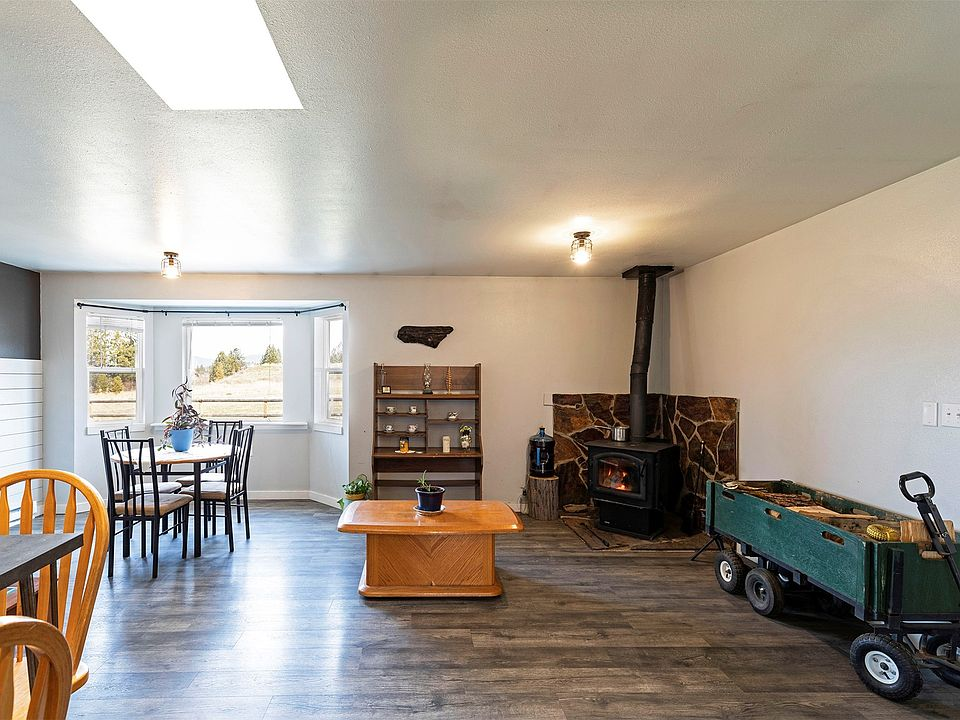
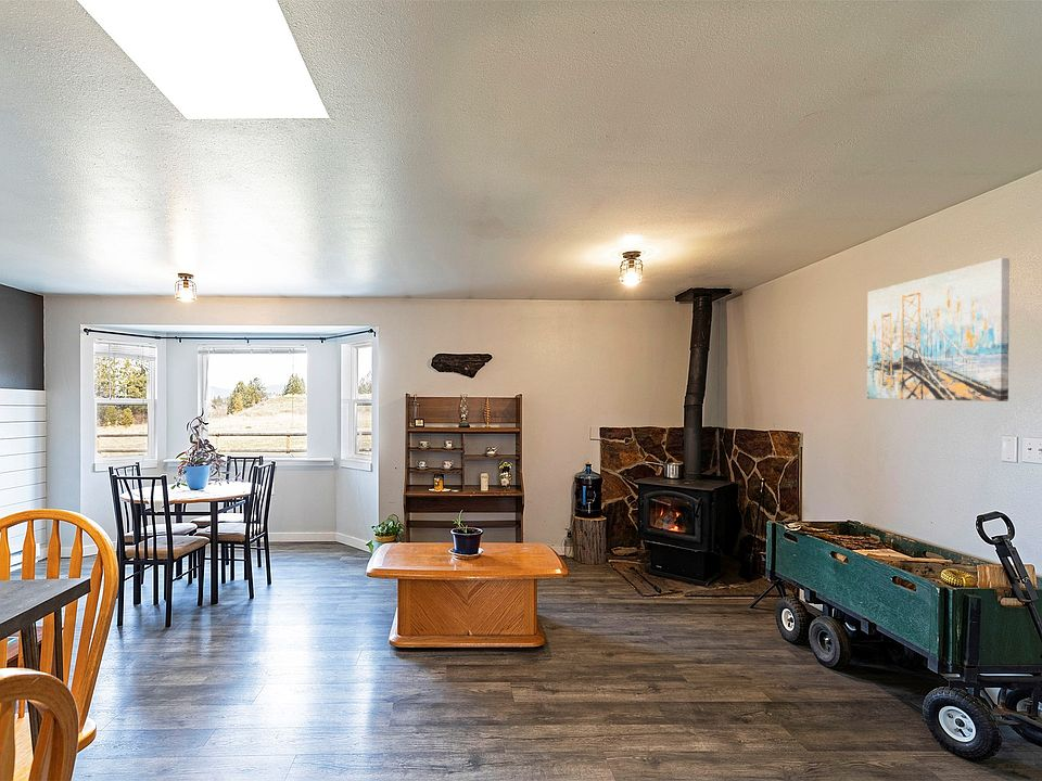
+ wall art (927, 338)
